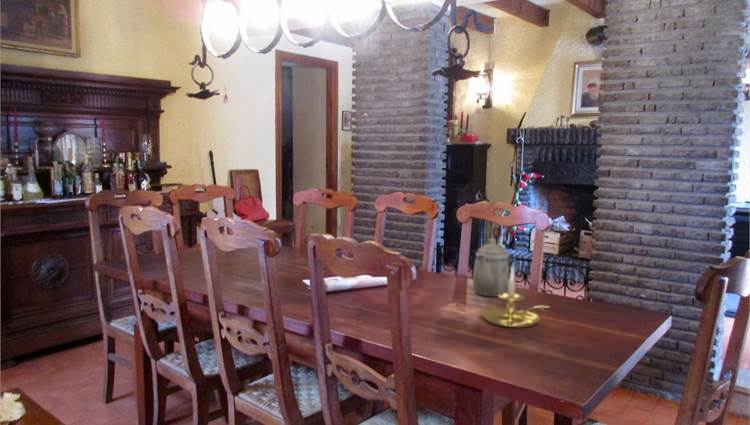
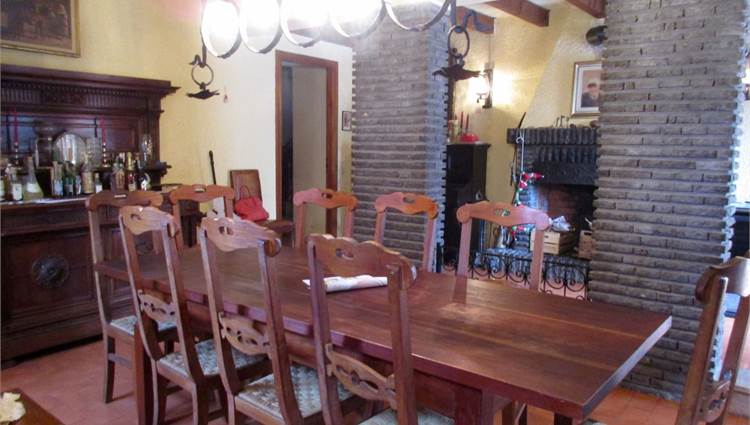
- teapot (491, 266)
- candle holder (515, 293)
